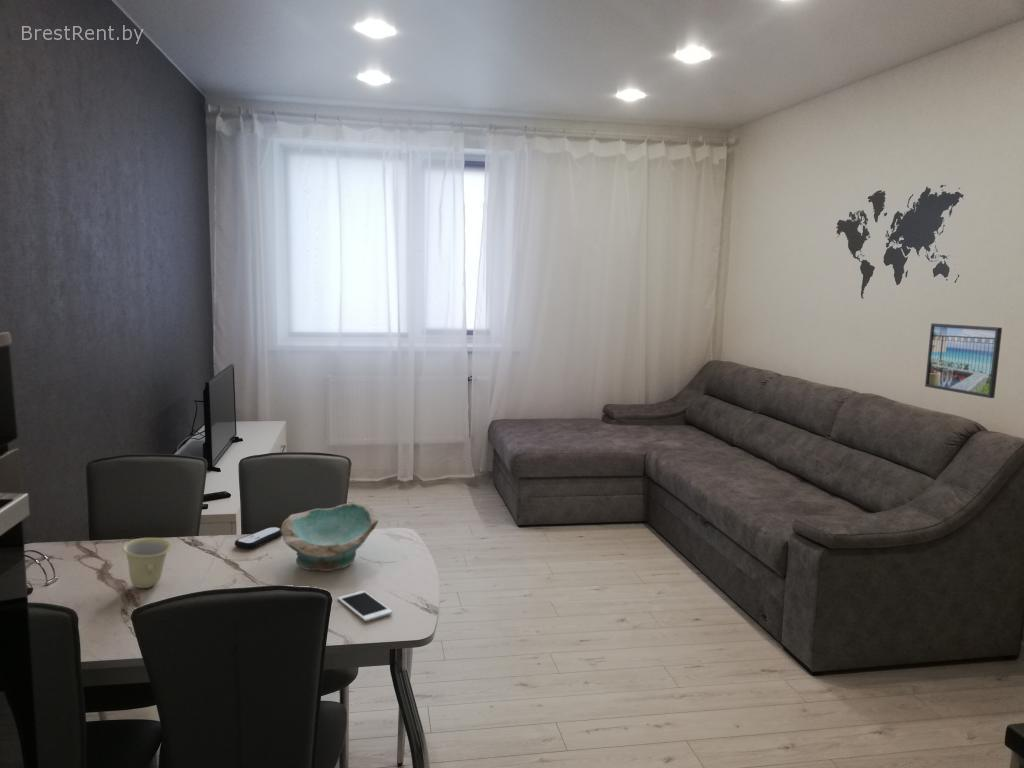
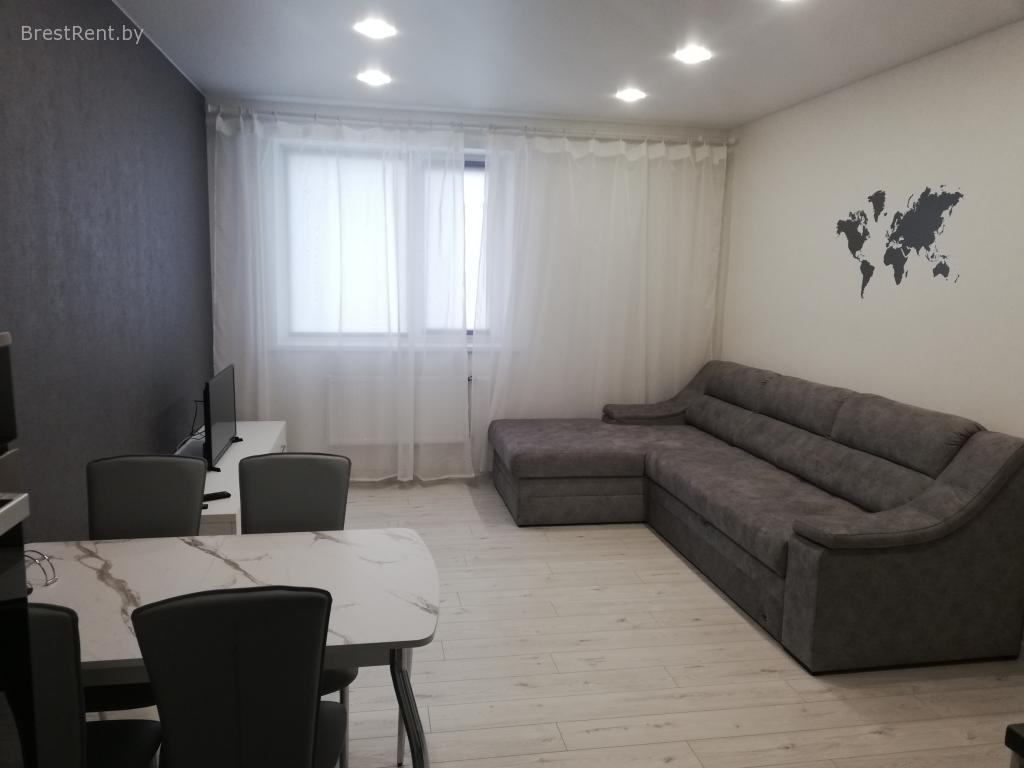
- remote control (260, 537)
- bowl (329, 536)
- cell phone (364, 605)
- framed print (961, 358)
- cup (148, 564)
